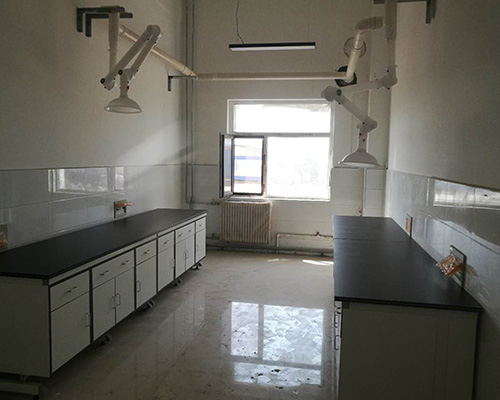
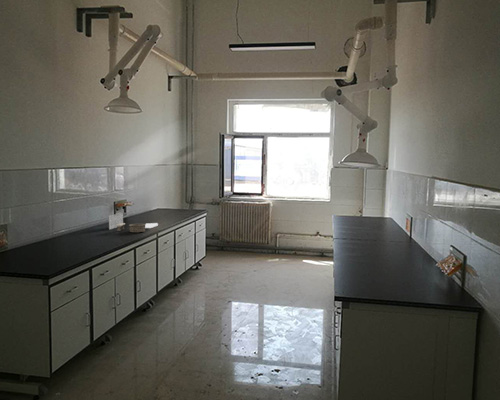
+ garden set (133, 224)
